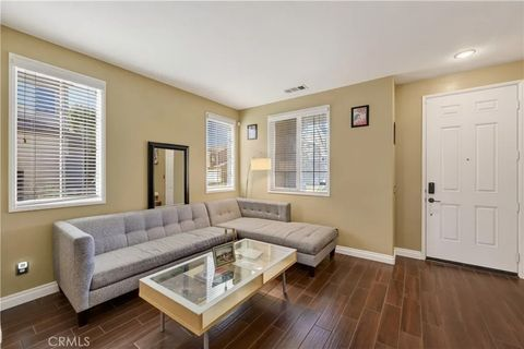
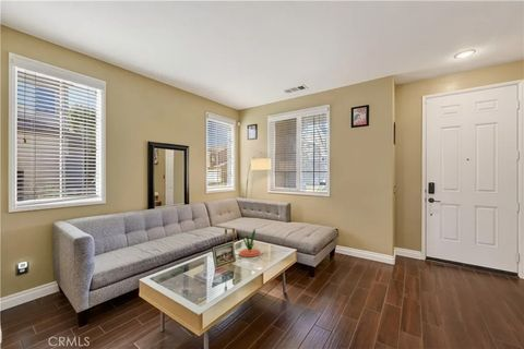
+ plant (249, 241)
